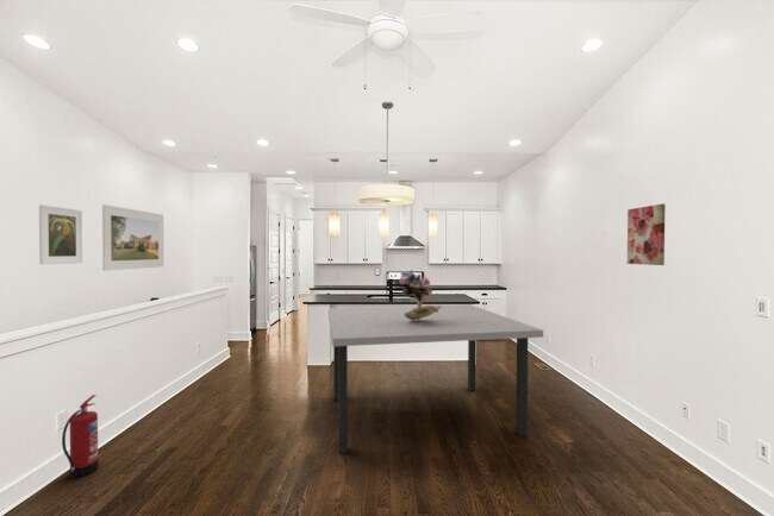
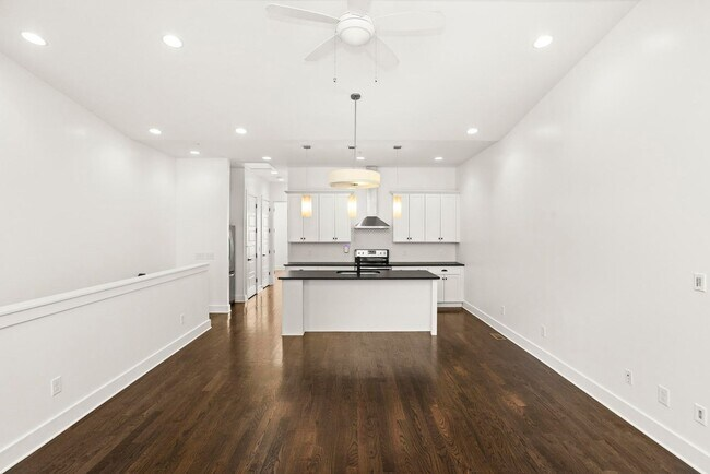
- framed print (136, 239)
- dining table (418, 341)
- bouquet (420, 295)
- fire extinguisher (80, 438)
- wall art (644, 235)
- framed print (62, 235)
